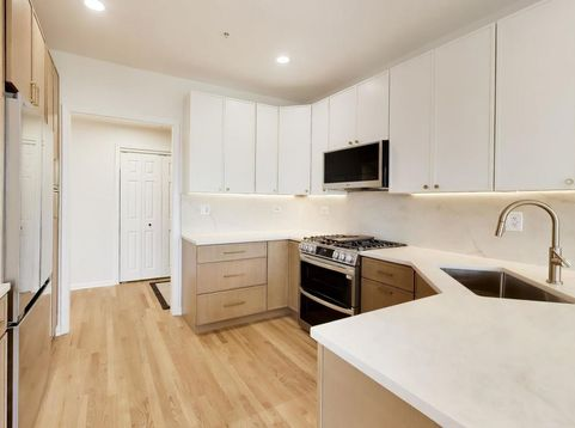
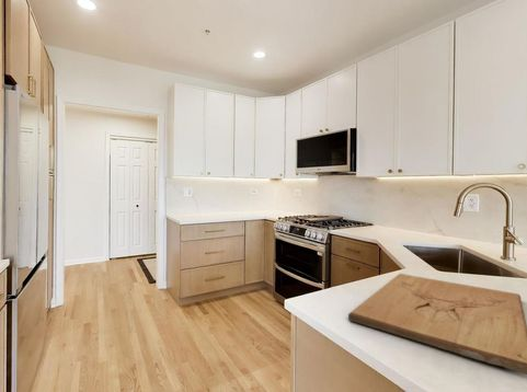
+ cutting board (442, 305)
